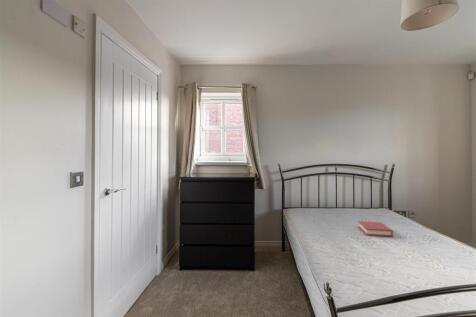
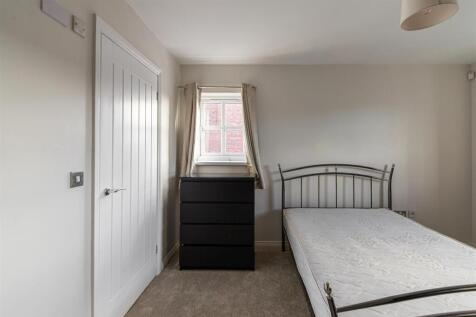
- hardback book (374, 228)
